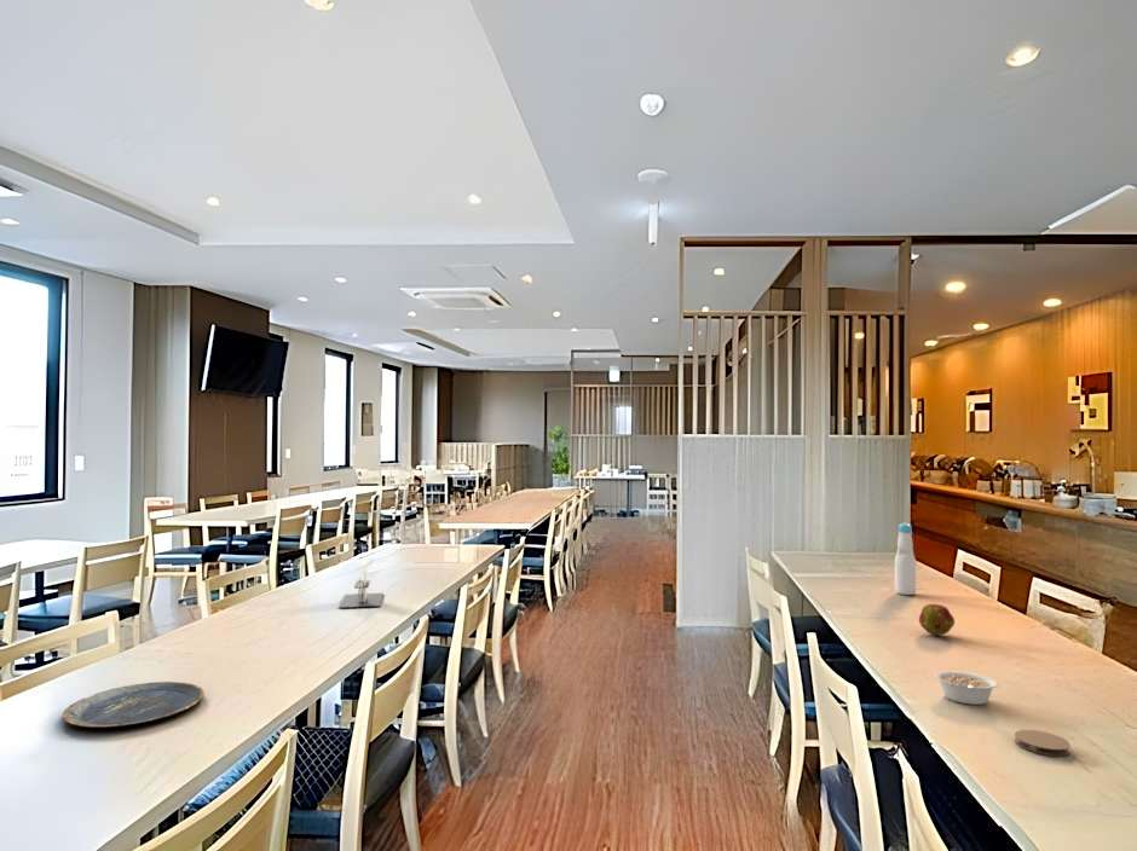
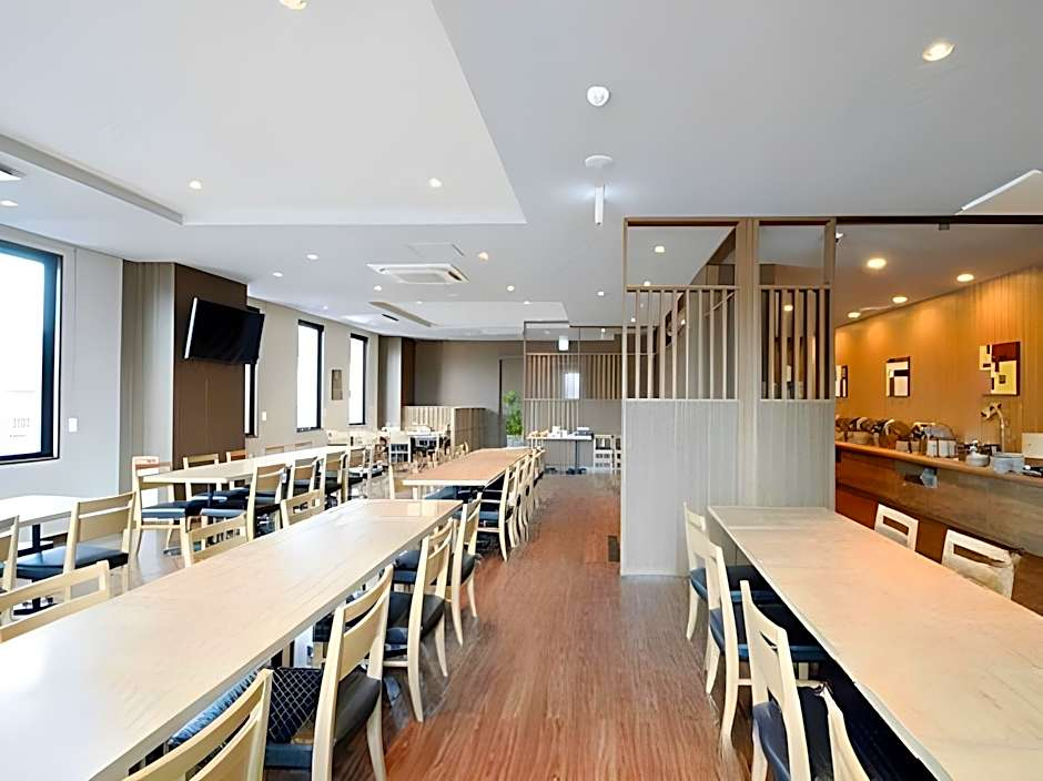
- plate (135, 705)
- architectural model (363, 584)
- legume (968, 687)
- fruit (936, 620)
- bottle (905, 557)
- coaster (1041, 742)
